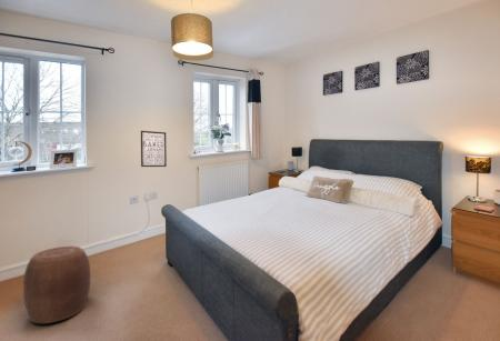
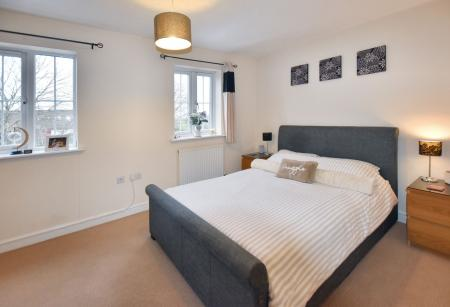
- stool (59, 281)
- wall art (153, 149)
